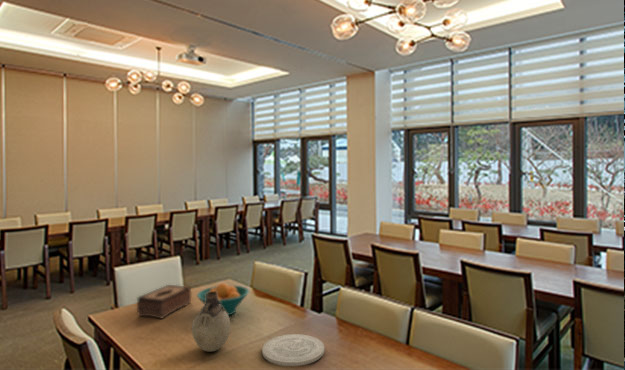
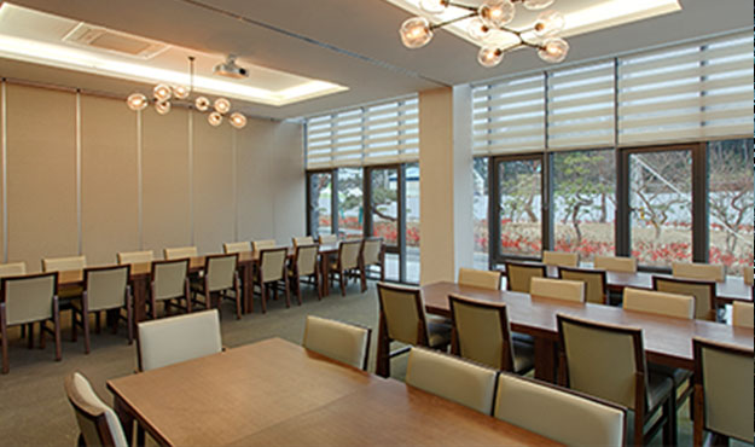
- vase (211, 321)
- fruit bowl (223, 297)
- plate (293, 348)
- tissue box (165, 300)
